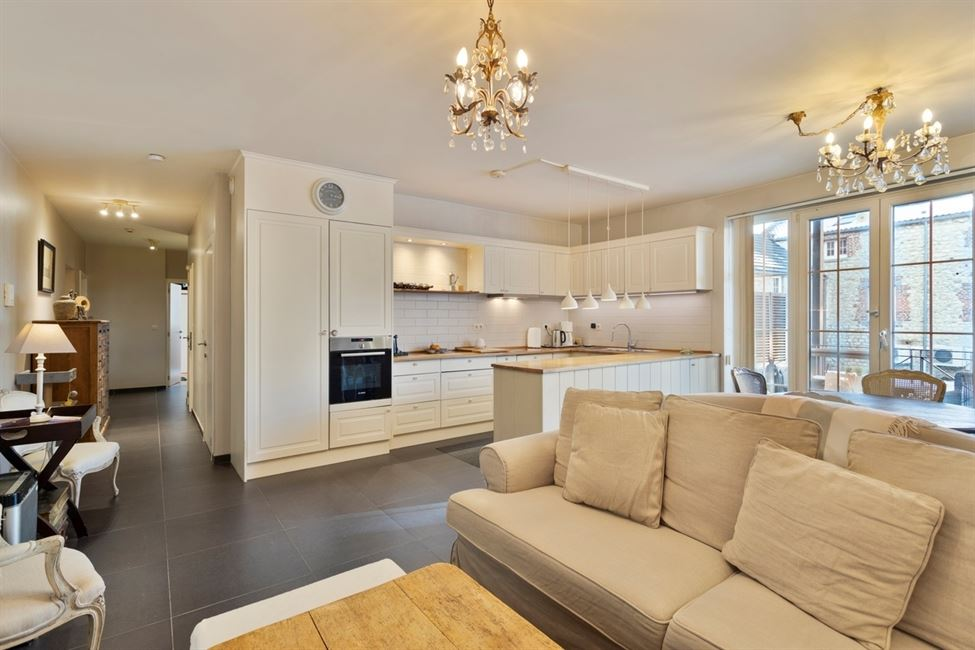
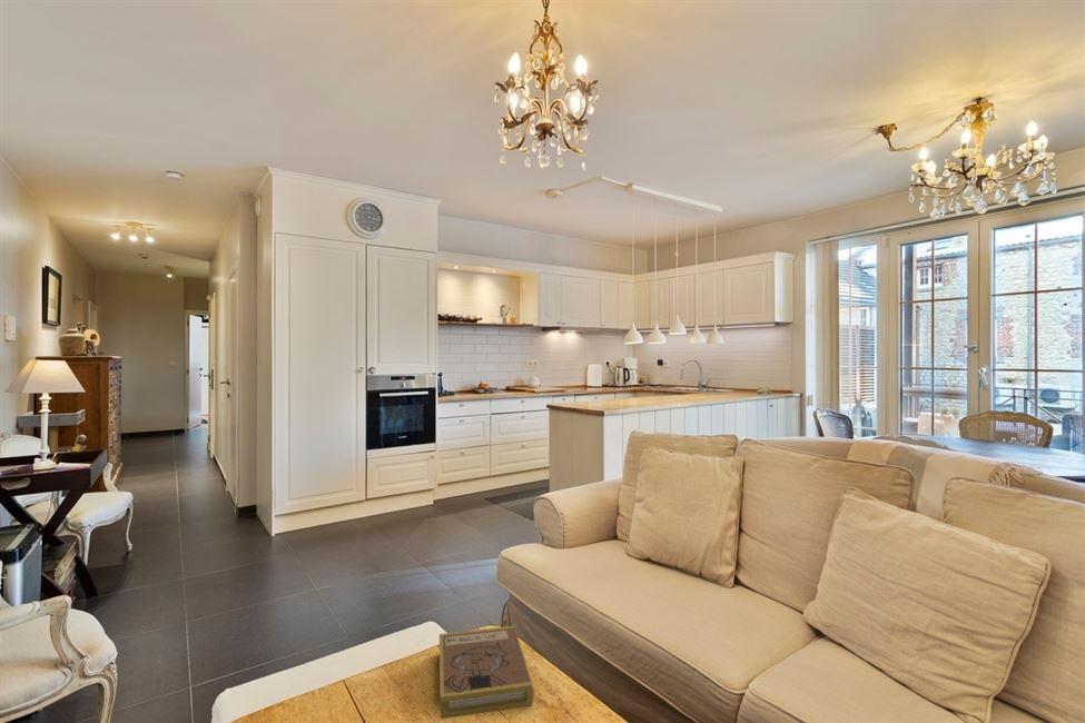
+ book (482, 666)
